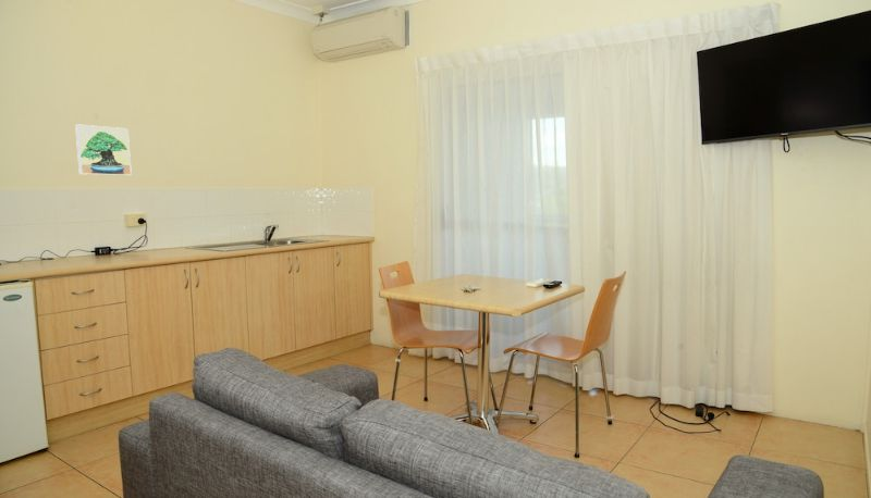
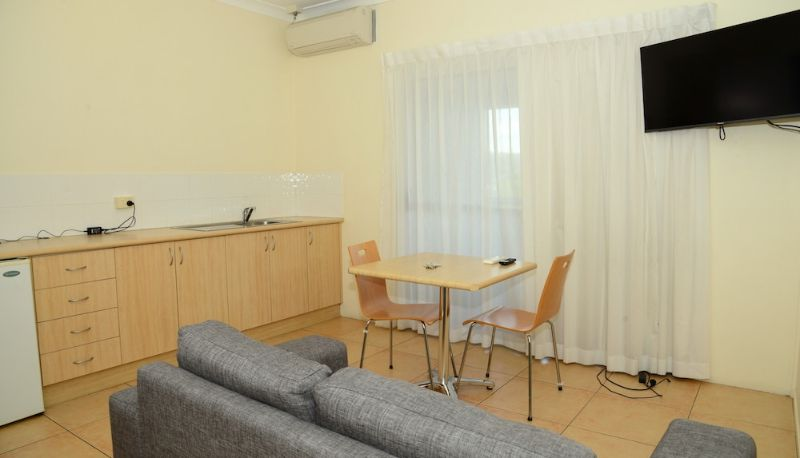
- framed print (103, 150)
